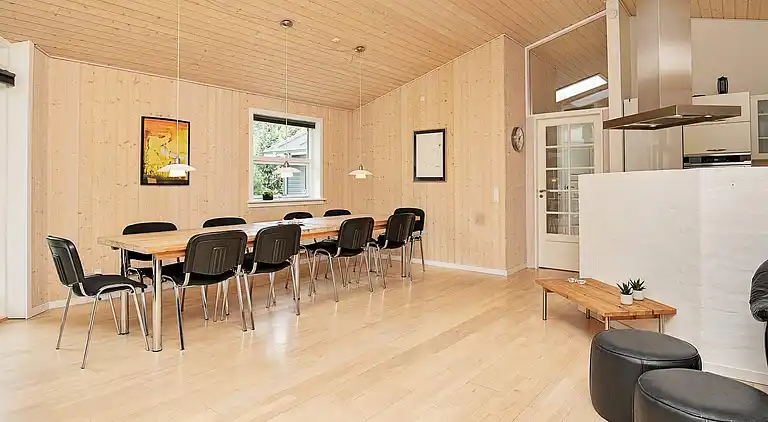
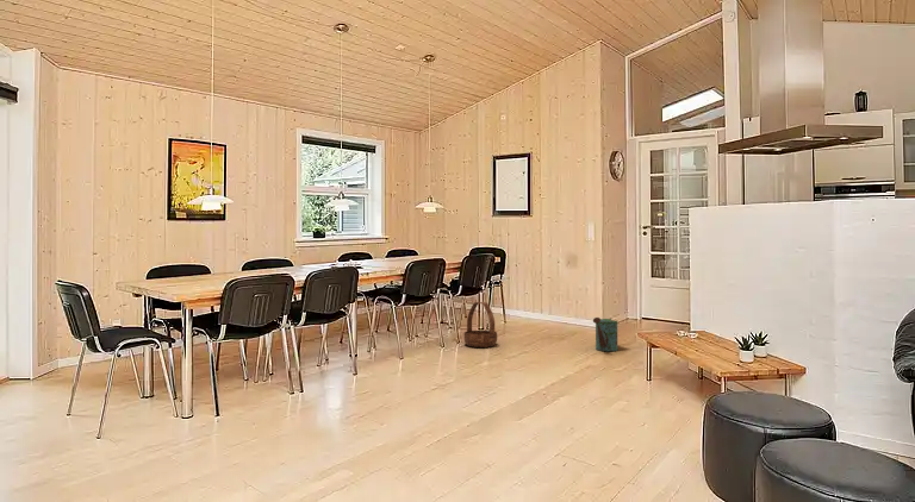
+ watering can (604, 333)
+ basket (480, 331)
